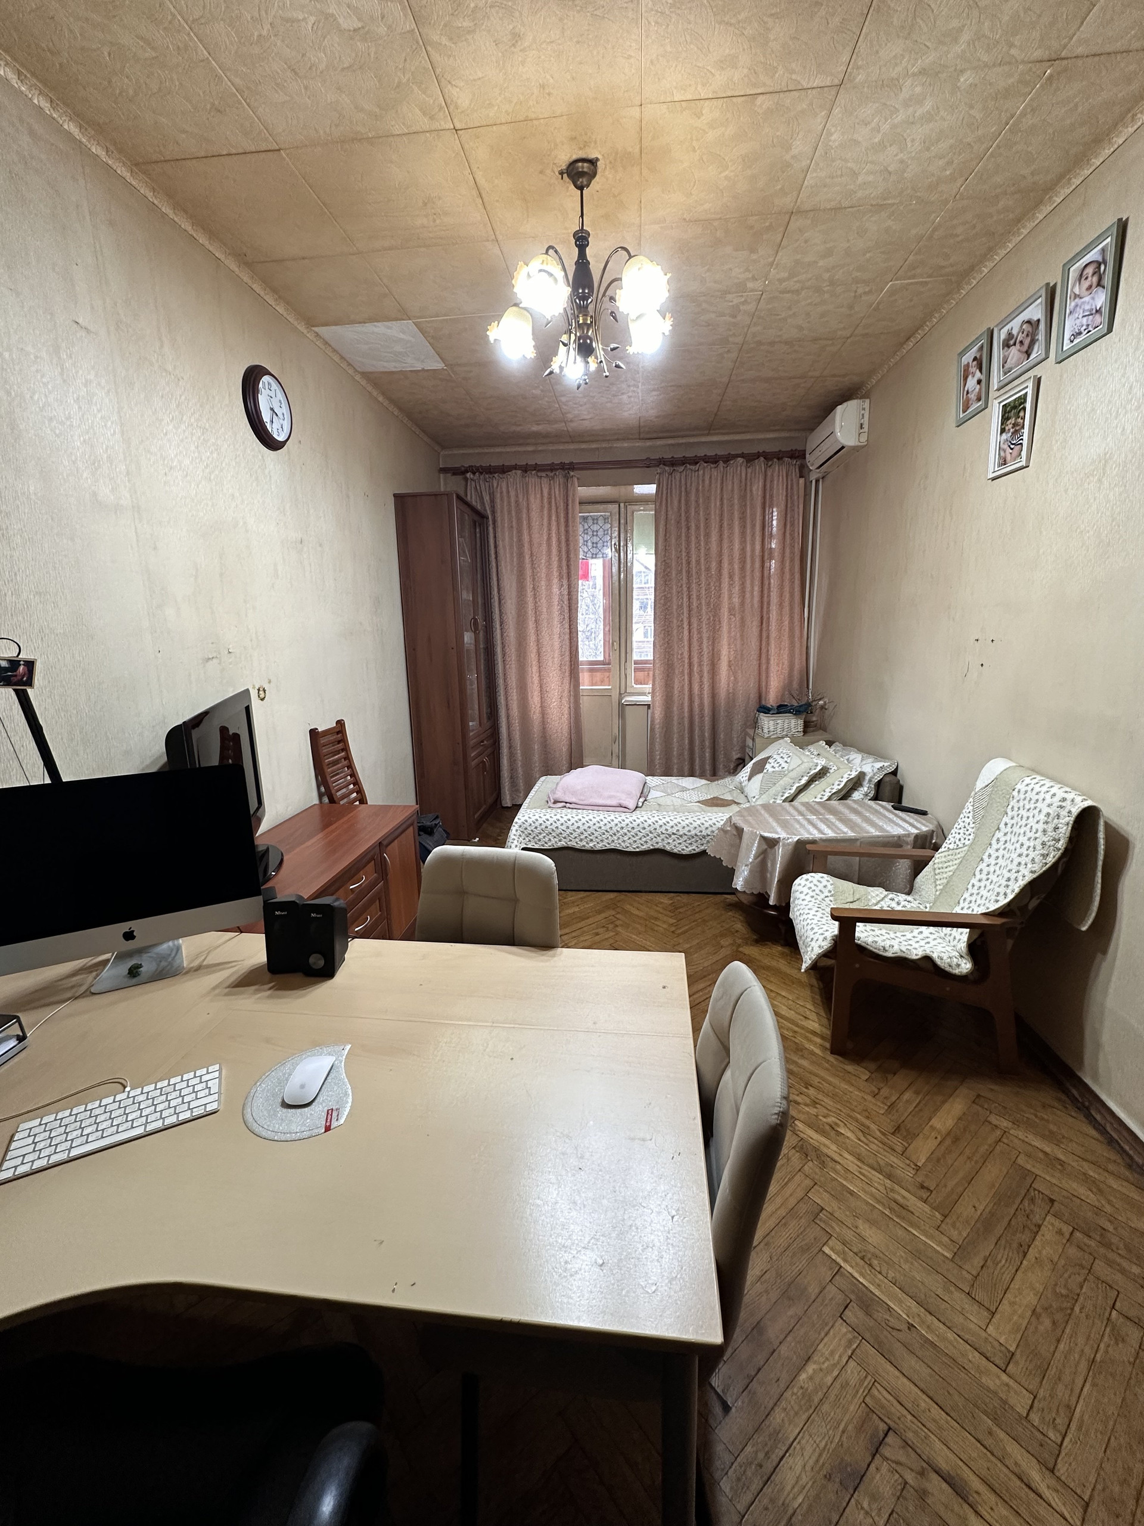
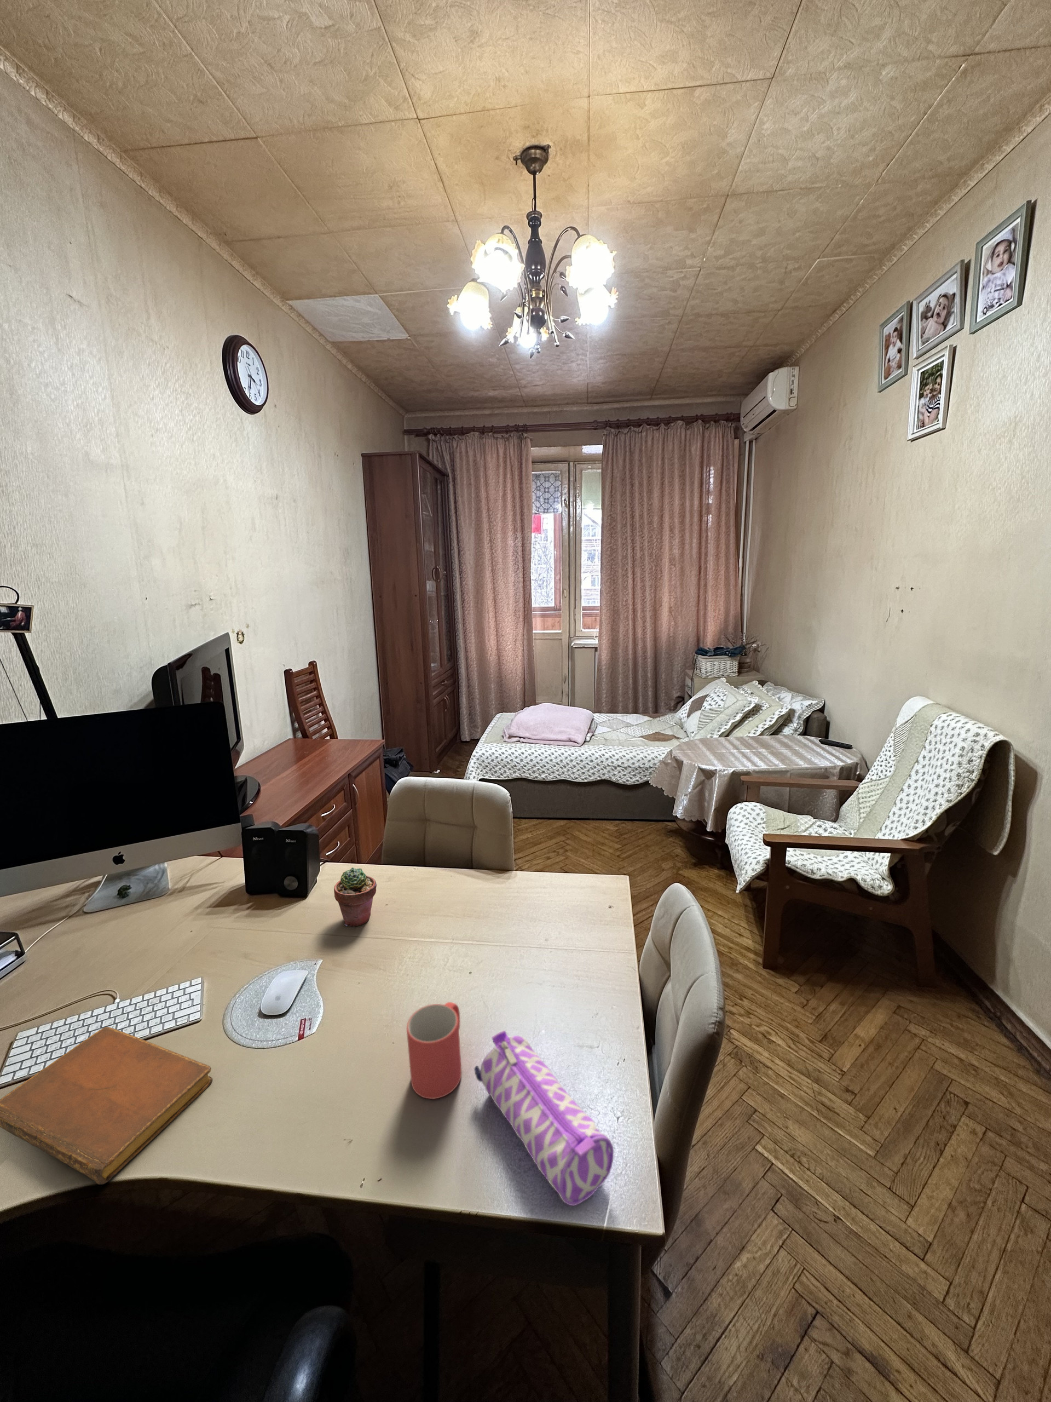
+ pencil case (542, 1107)
+ potted succulent (355, 894)
+ mug (439, 1041)
+ notebook (104, 1095)
